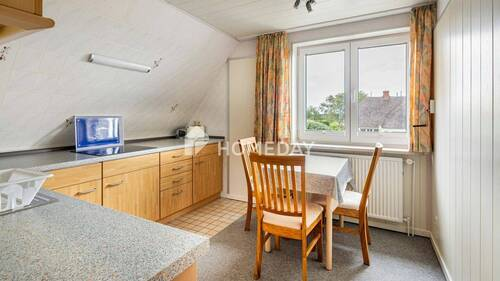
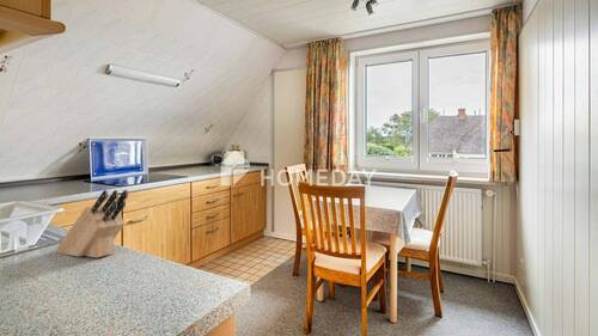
+ knife block (93, 221)
